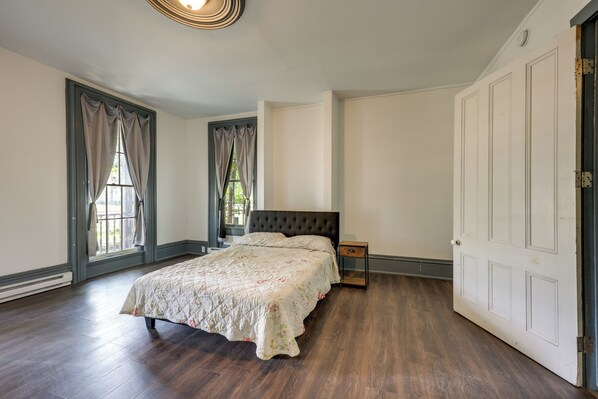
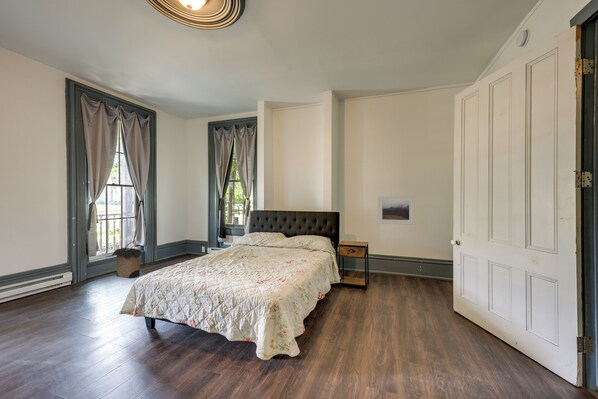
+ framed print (395, 210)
+ laundry hamper (127, 258)
